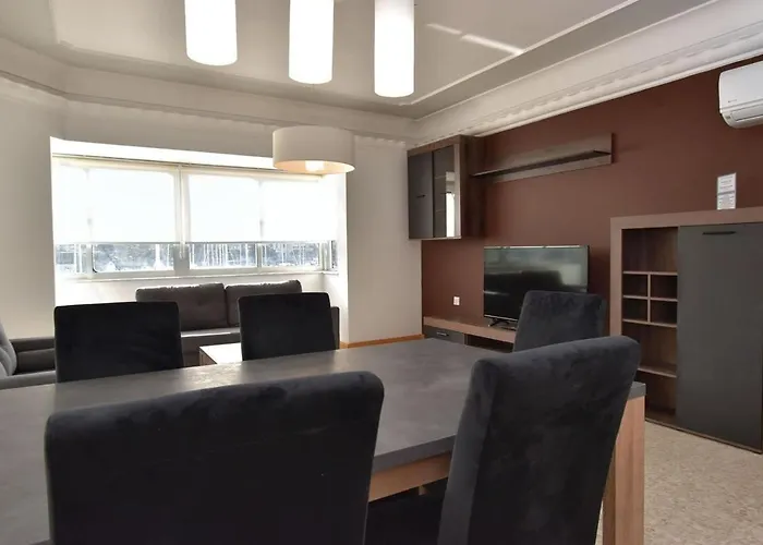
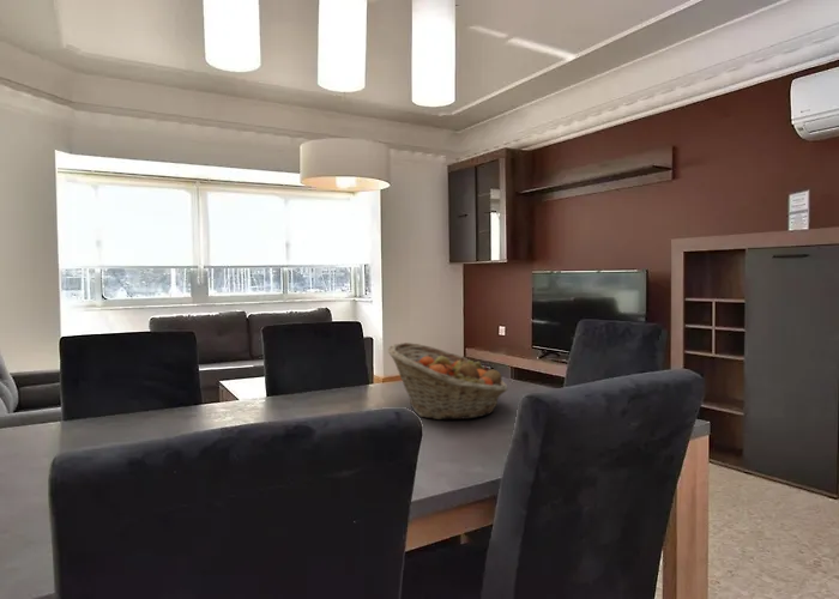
+ fruit basket (447, 376)
